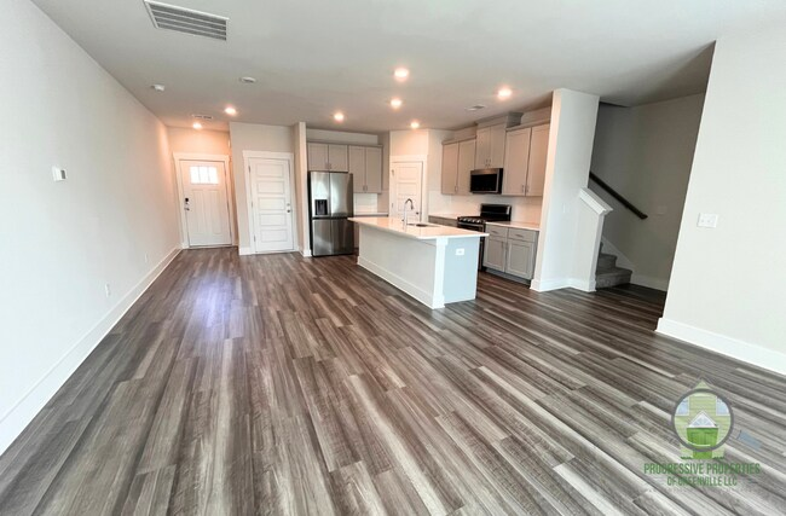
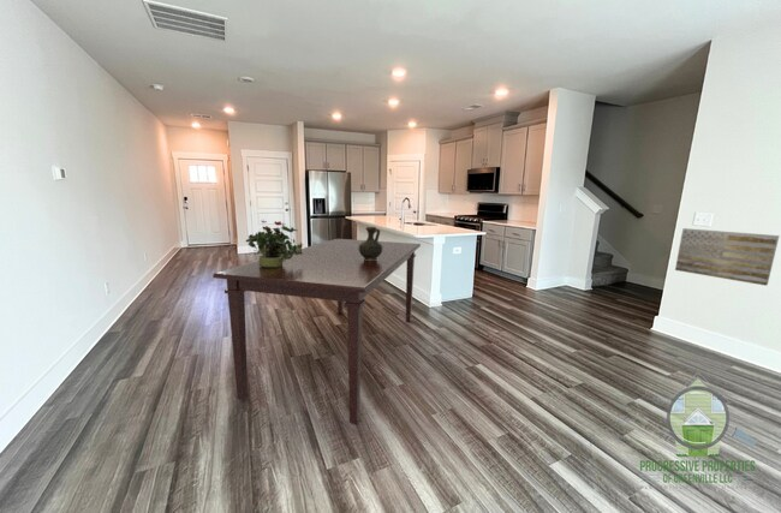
+ dining table (345, 304)
+ potted plant (274, 241)
+ wall art (721, 253)
+ ceramic jug (370, 243)
